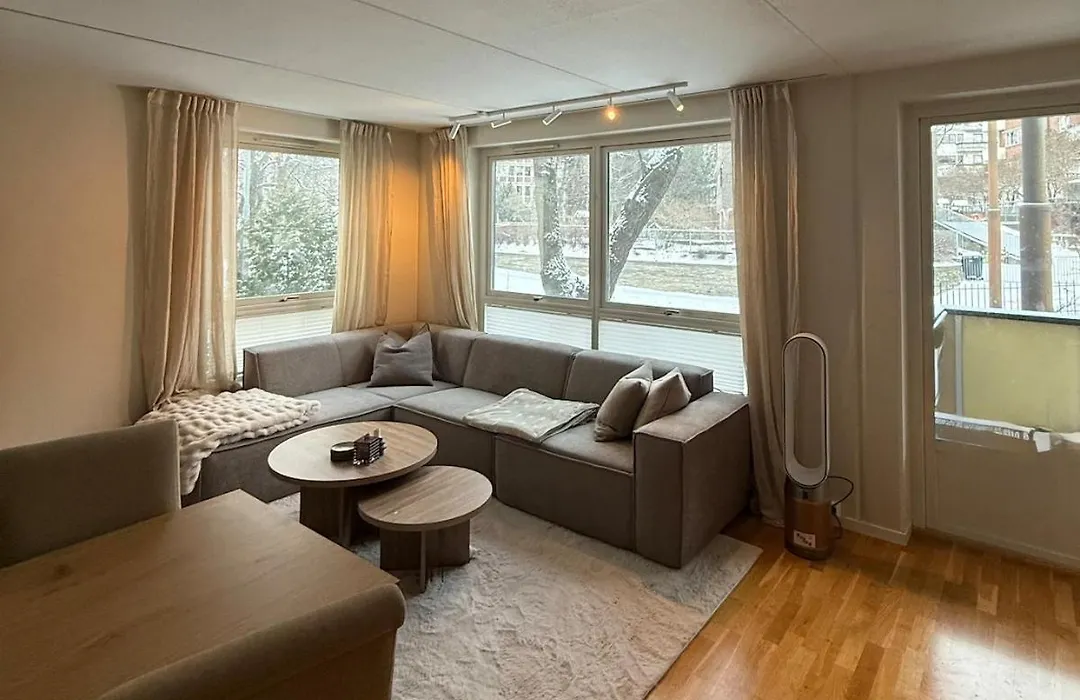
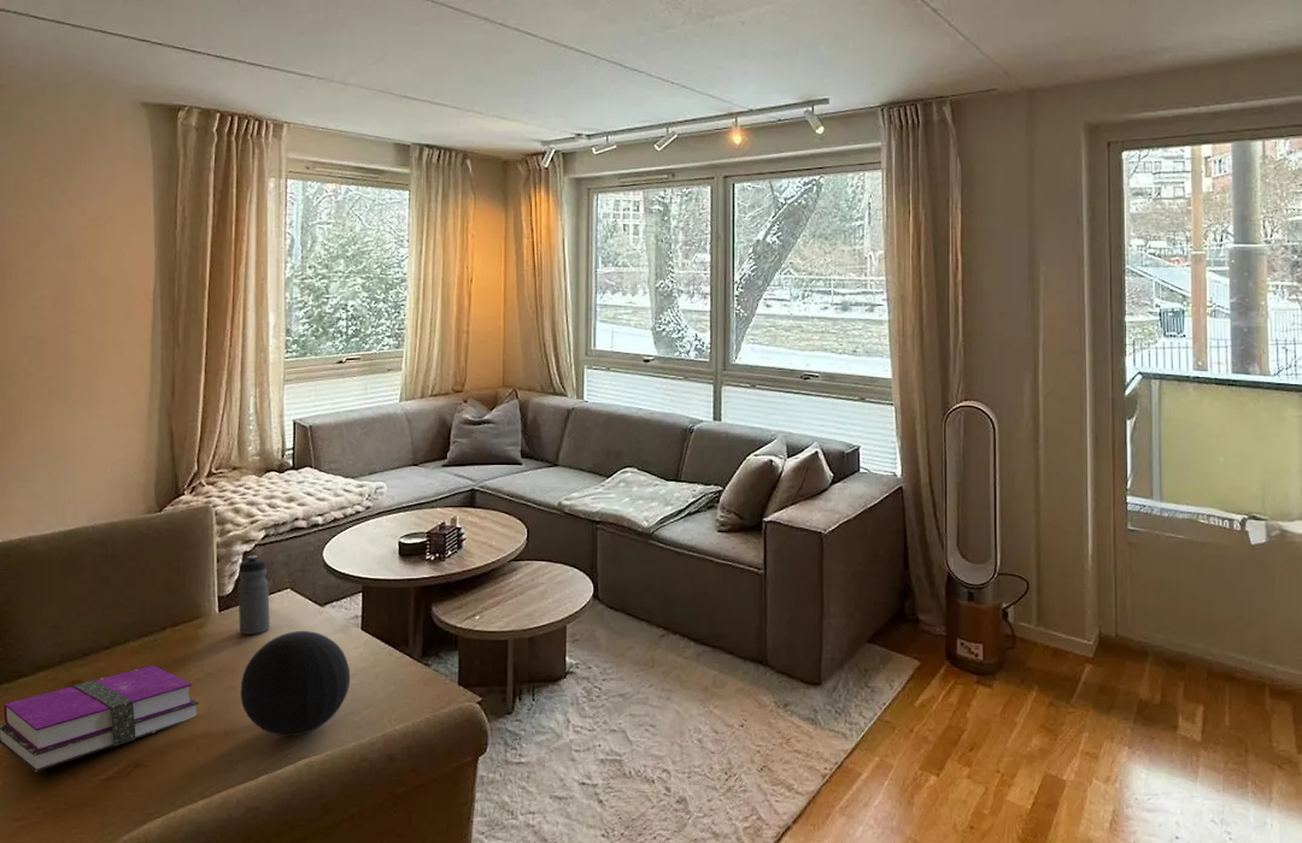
+ decorative ball (297, 682)
+ hardback book (100, 711)
+ water bottle (253, 593)
